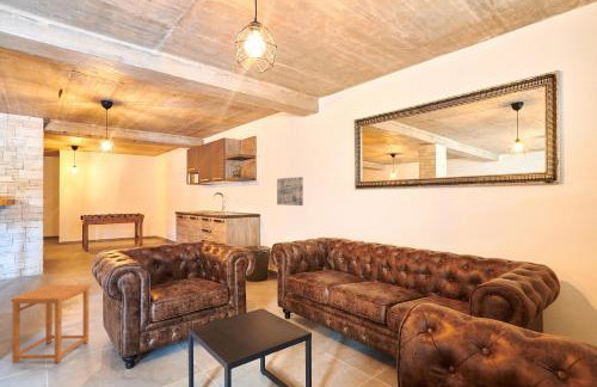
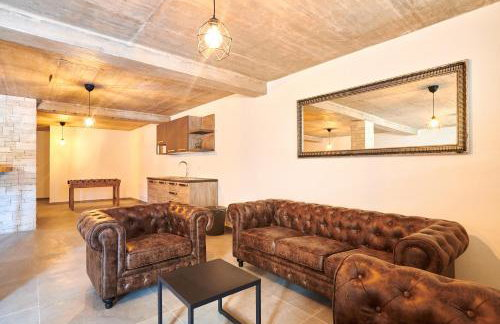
- wall art (289, 191)
- side table (51, 321)
